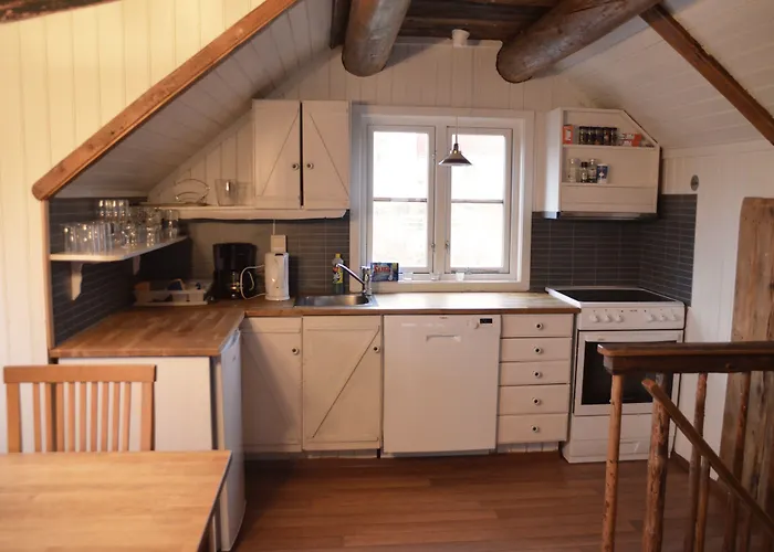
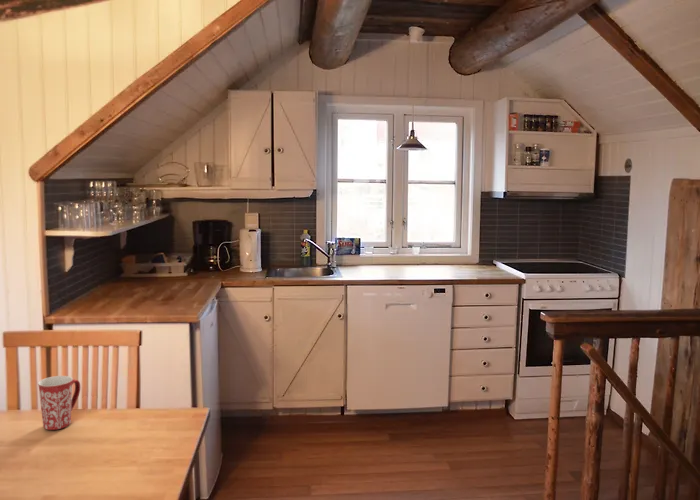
+ mug (61, 400)
